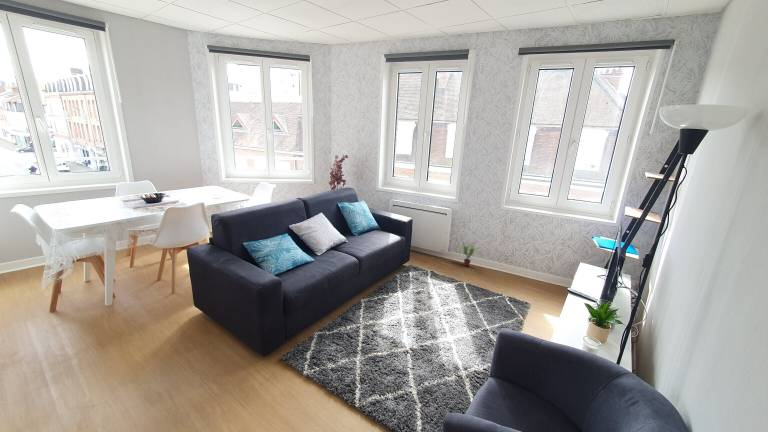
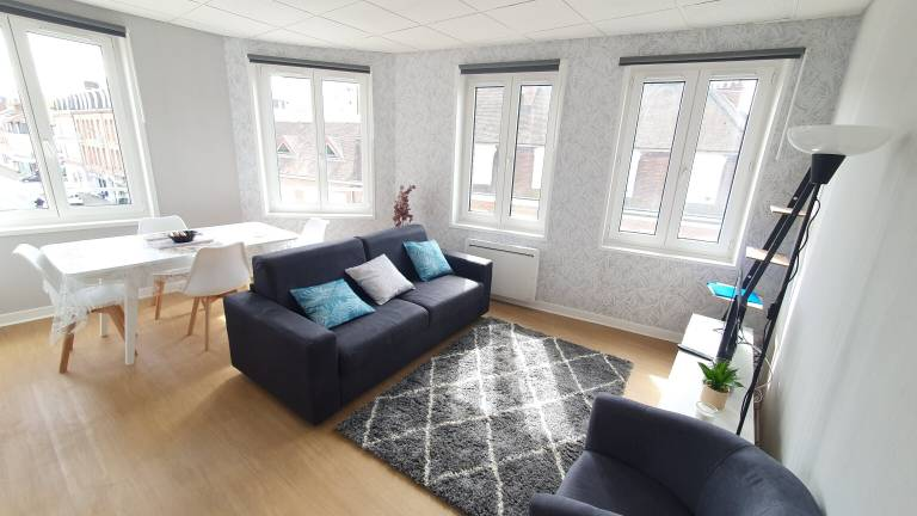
- potted plant (467, 255)
